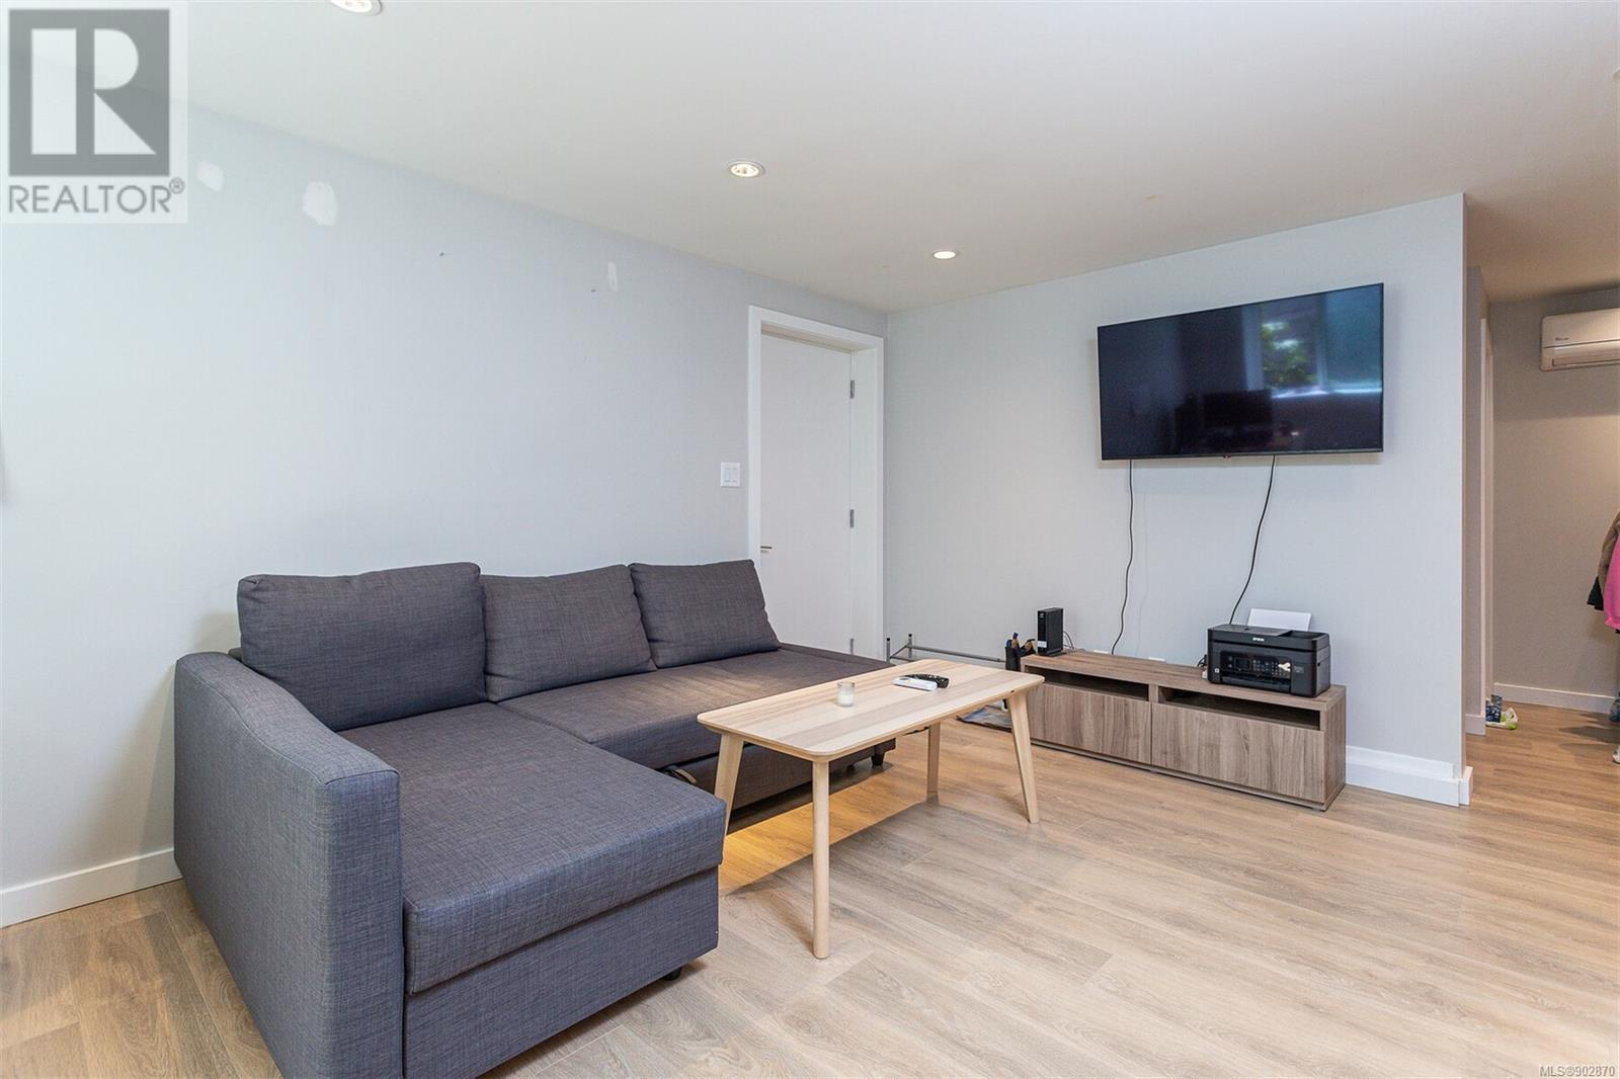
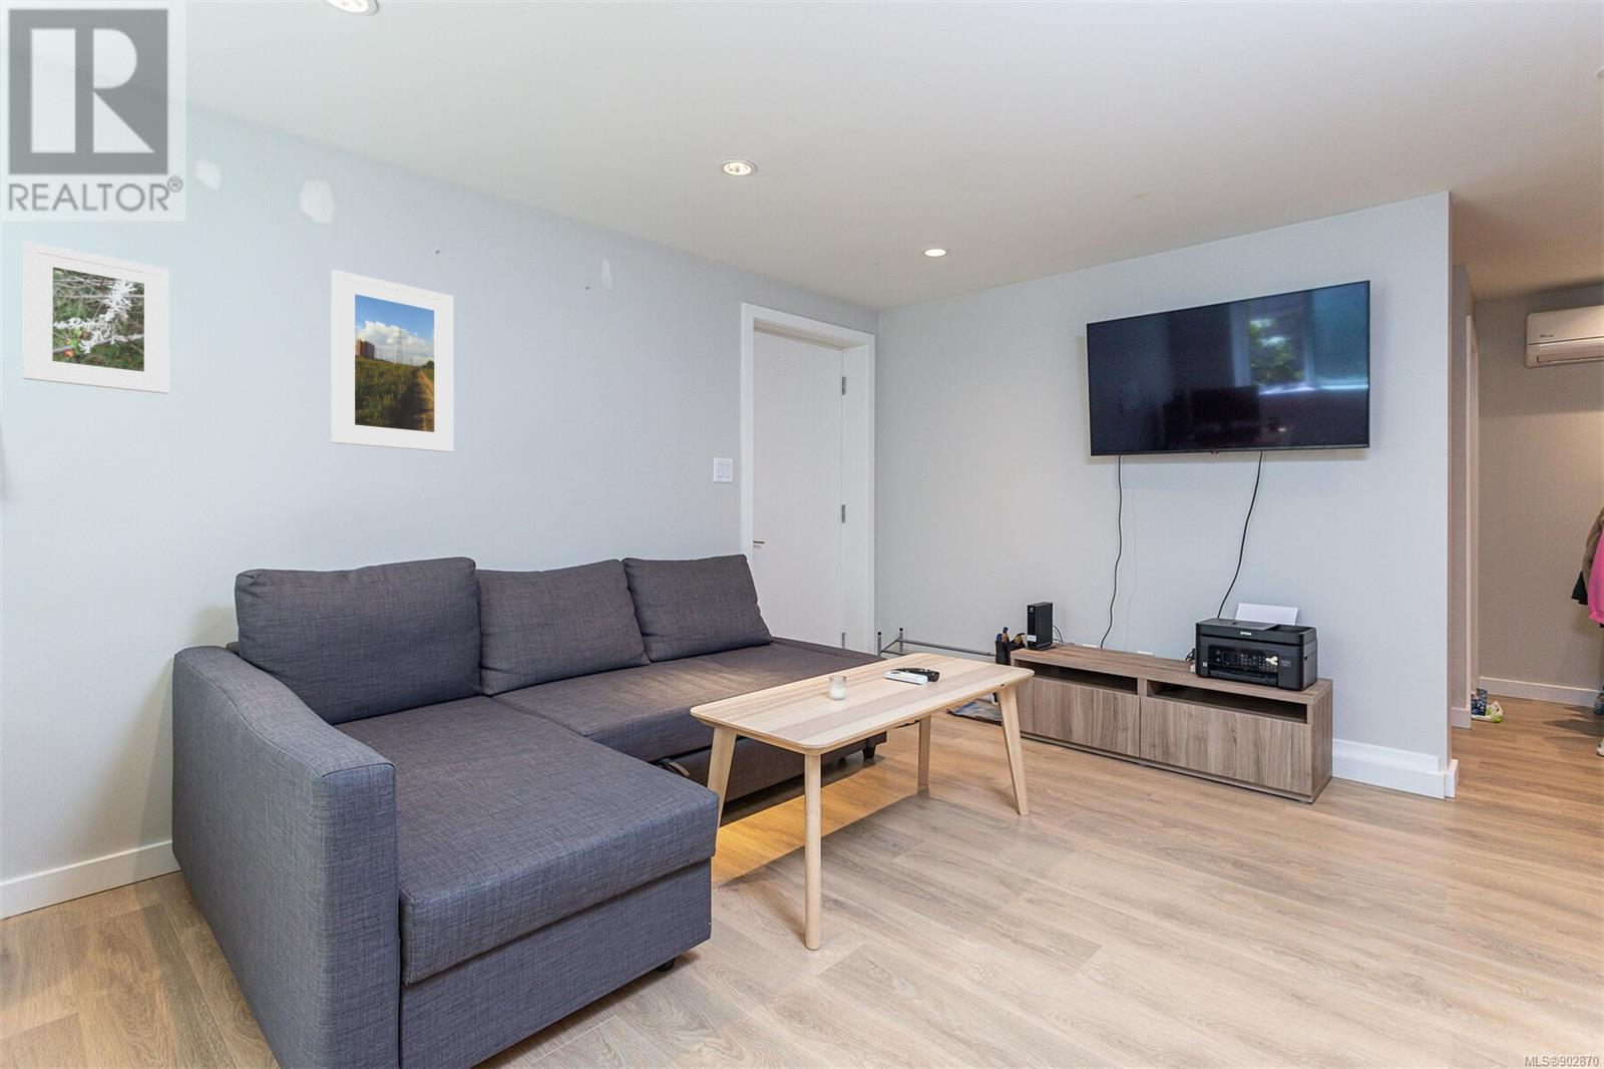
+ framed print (395, 365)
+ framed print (99, 321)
